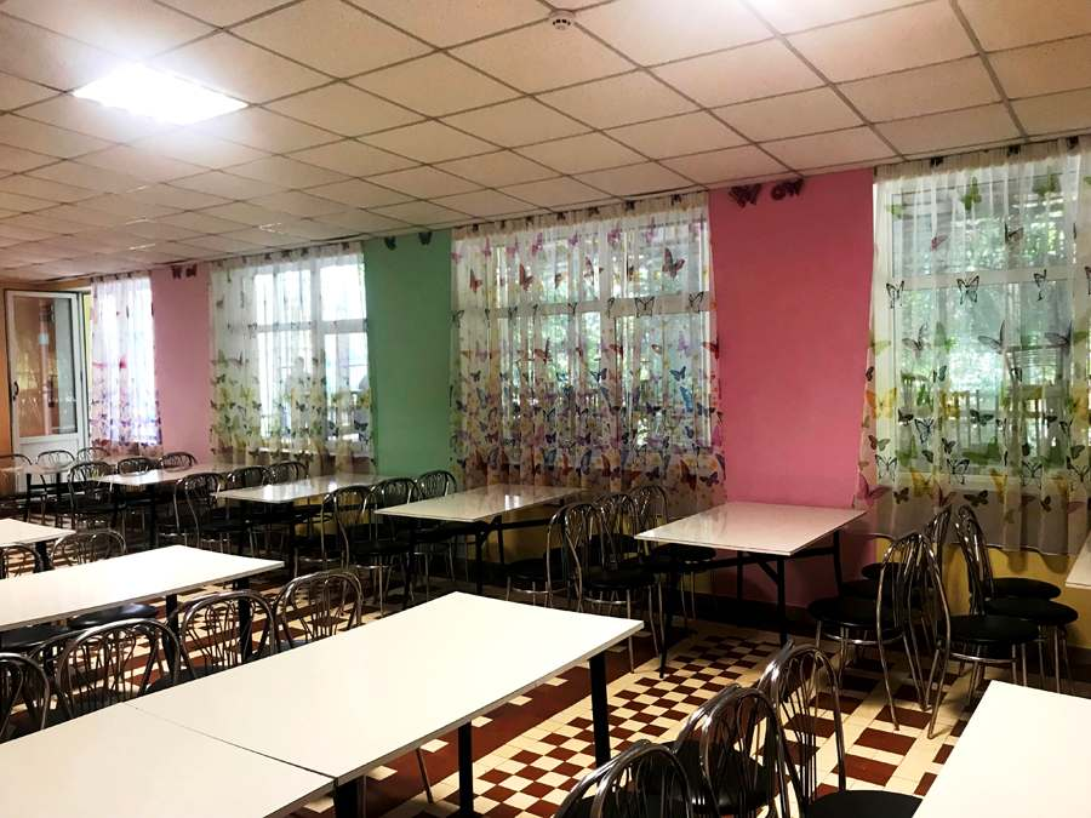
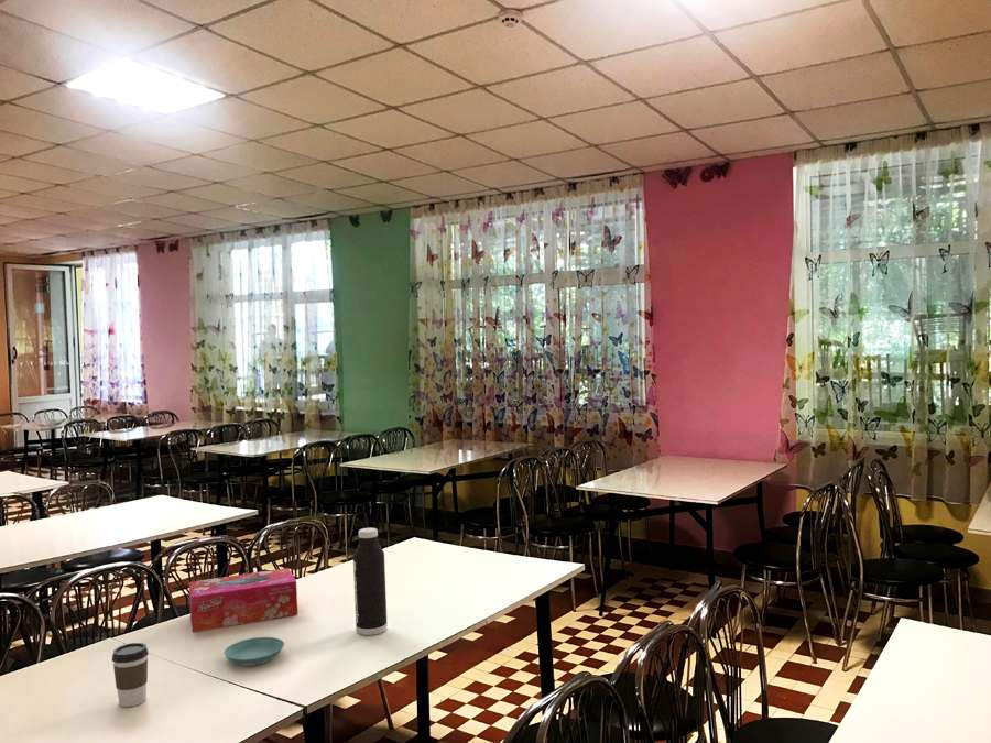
+ water bottle (369, 579)
+ coffee cup (131, 675)
+ saucer (254, 652)
+ tissue box (242, 598)
